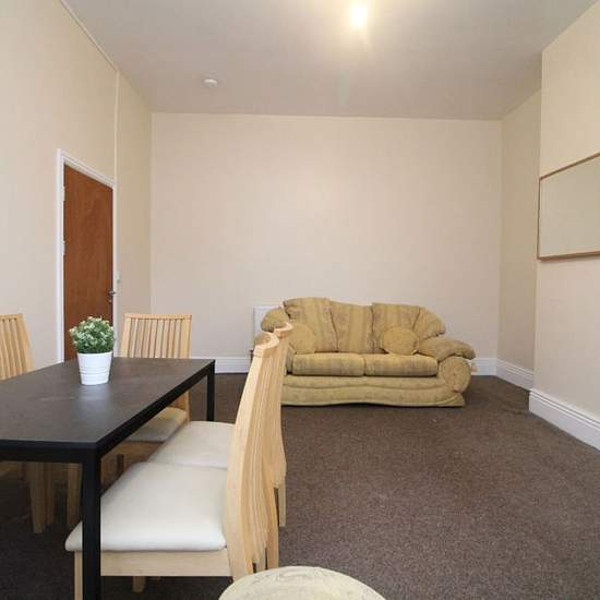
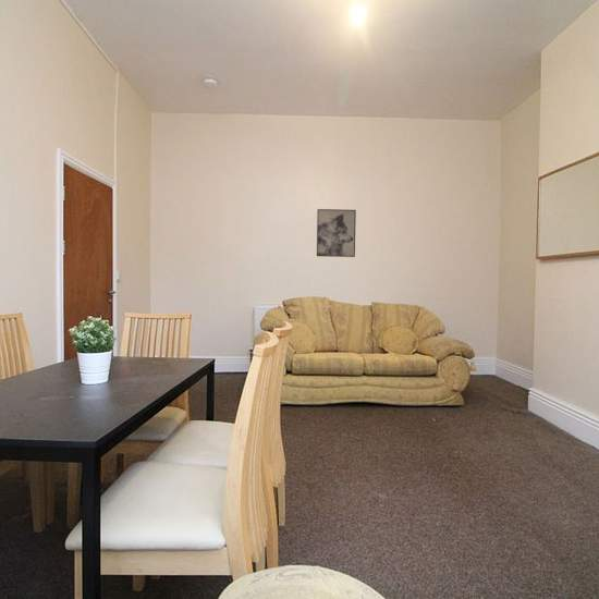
+ wall art (335, 233)
